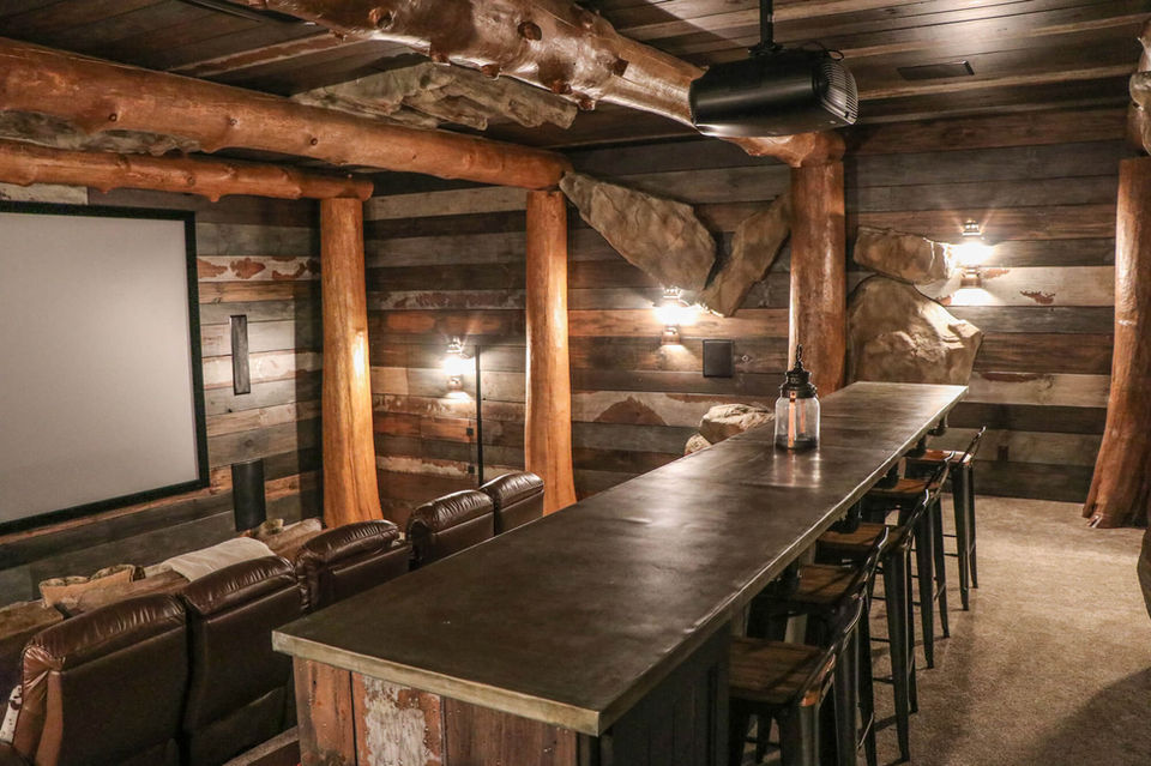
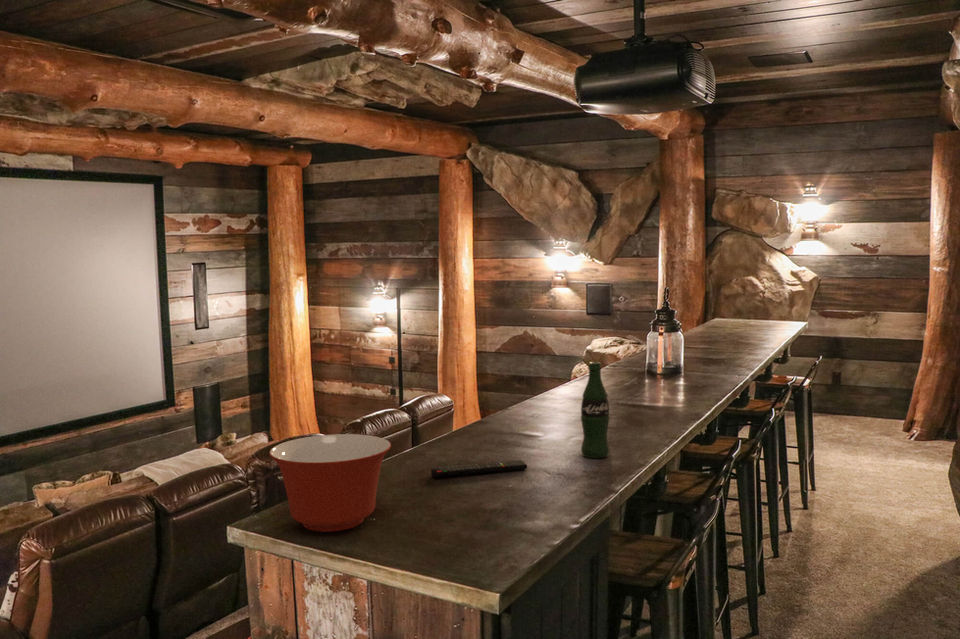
+ mixing bowl (332, 484)
+ remote control (478, 469)
+ beer bottle (595, 409)
